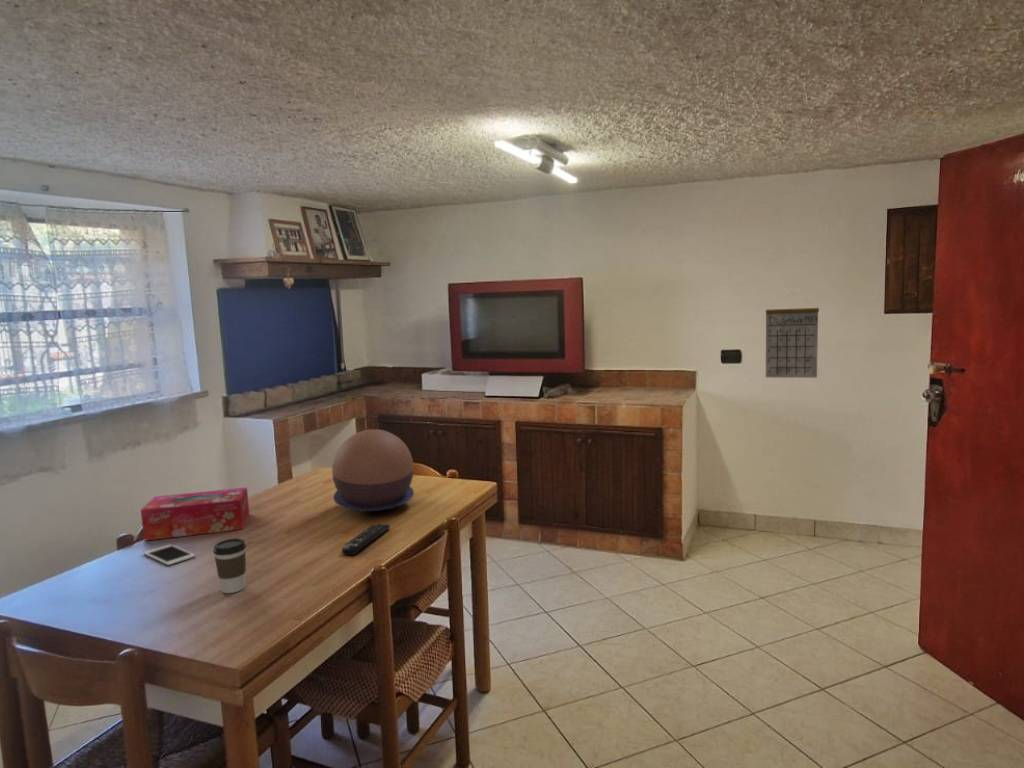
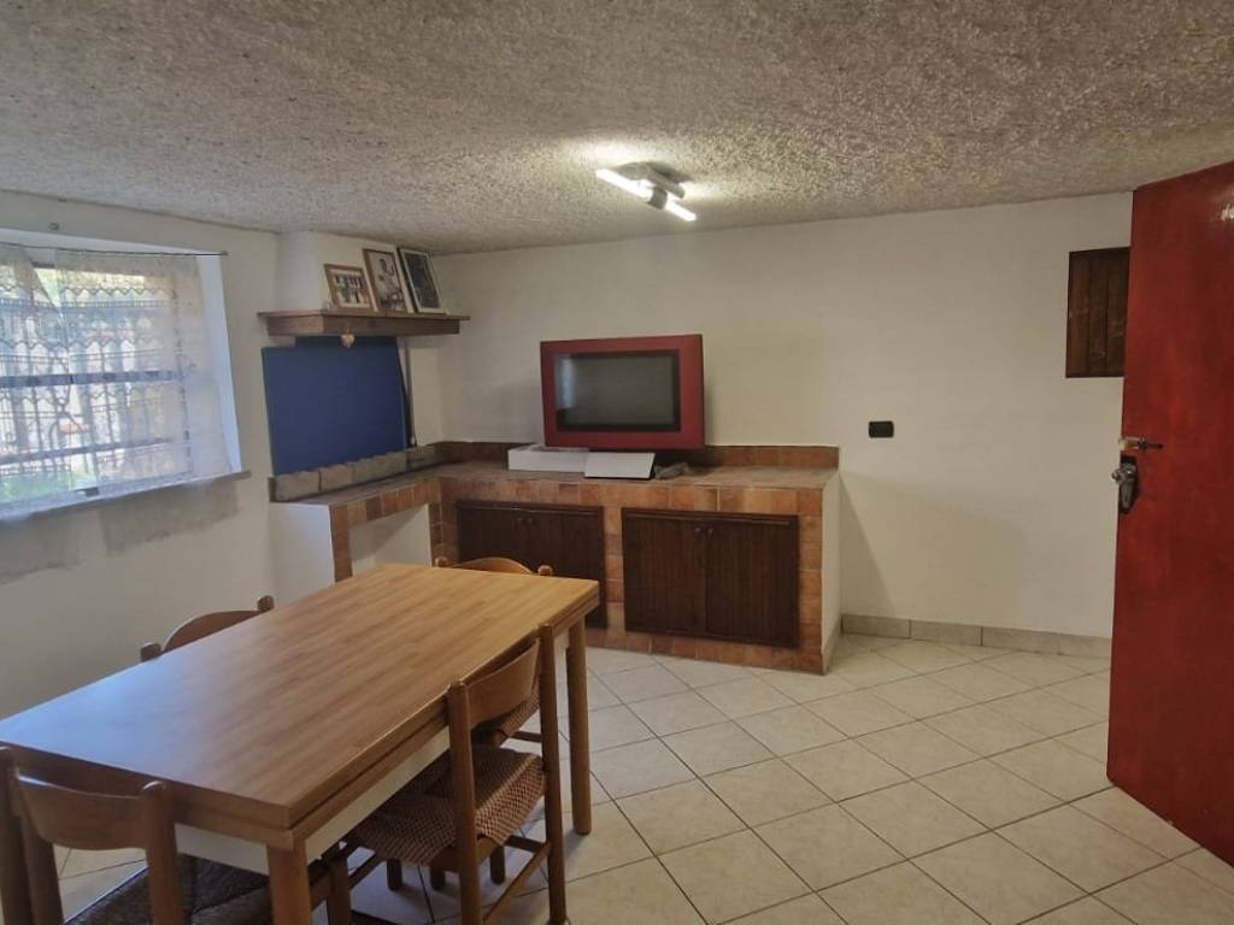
- cell phone (169, 554)
- decorative bowl (372, 469)
- coffee cup (231, 565)
- tissue box (198, 512)
- remote control (367, 537)
- calendar (791, 335)
